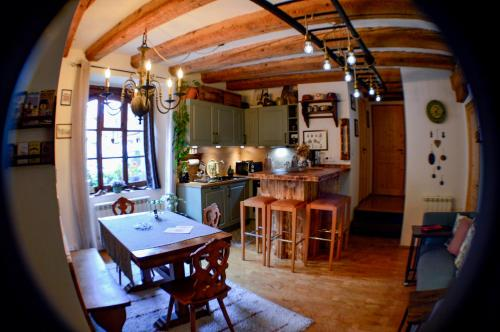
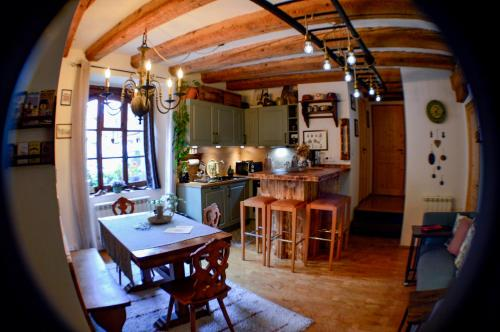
+ candle holder (162, 213)
